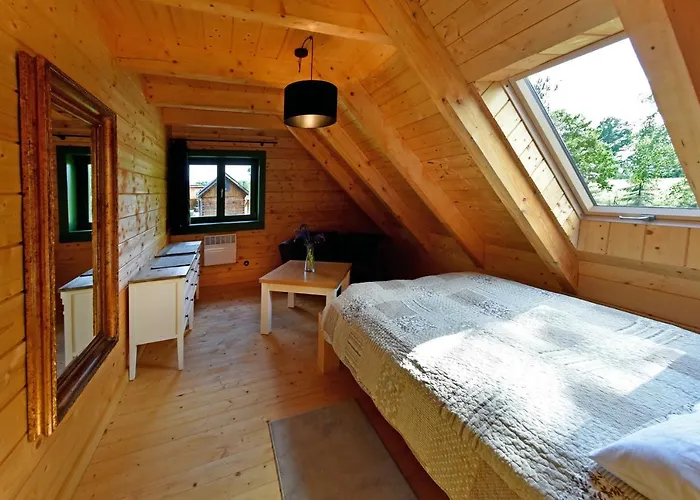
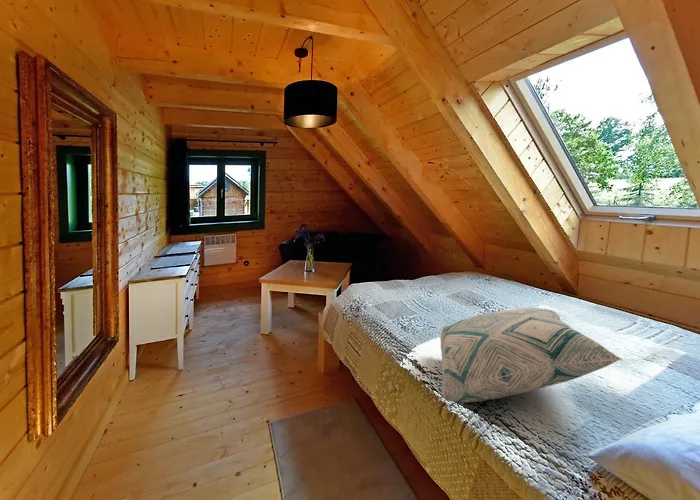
+ decorative pillow (508, 350)
